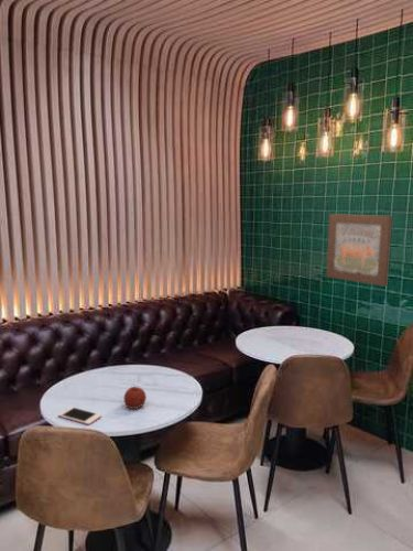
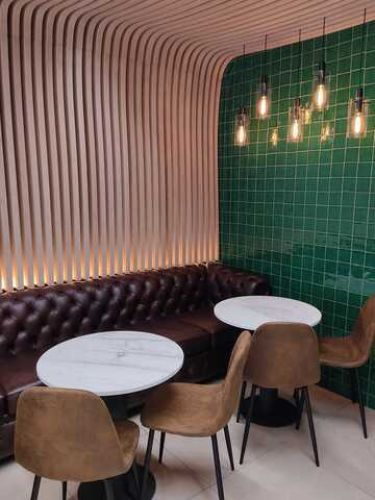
- fruit (134, 396)
- wall art (357, 248)
- cell phone (79, 415)
